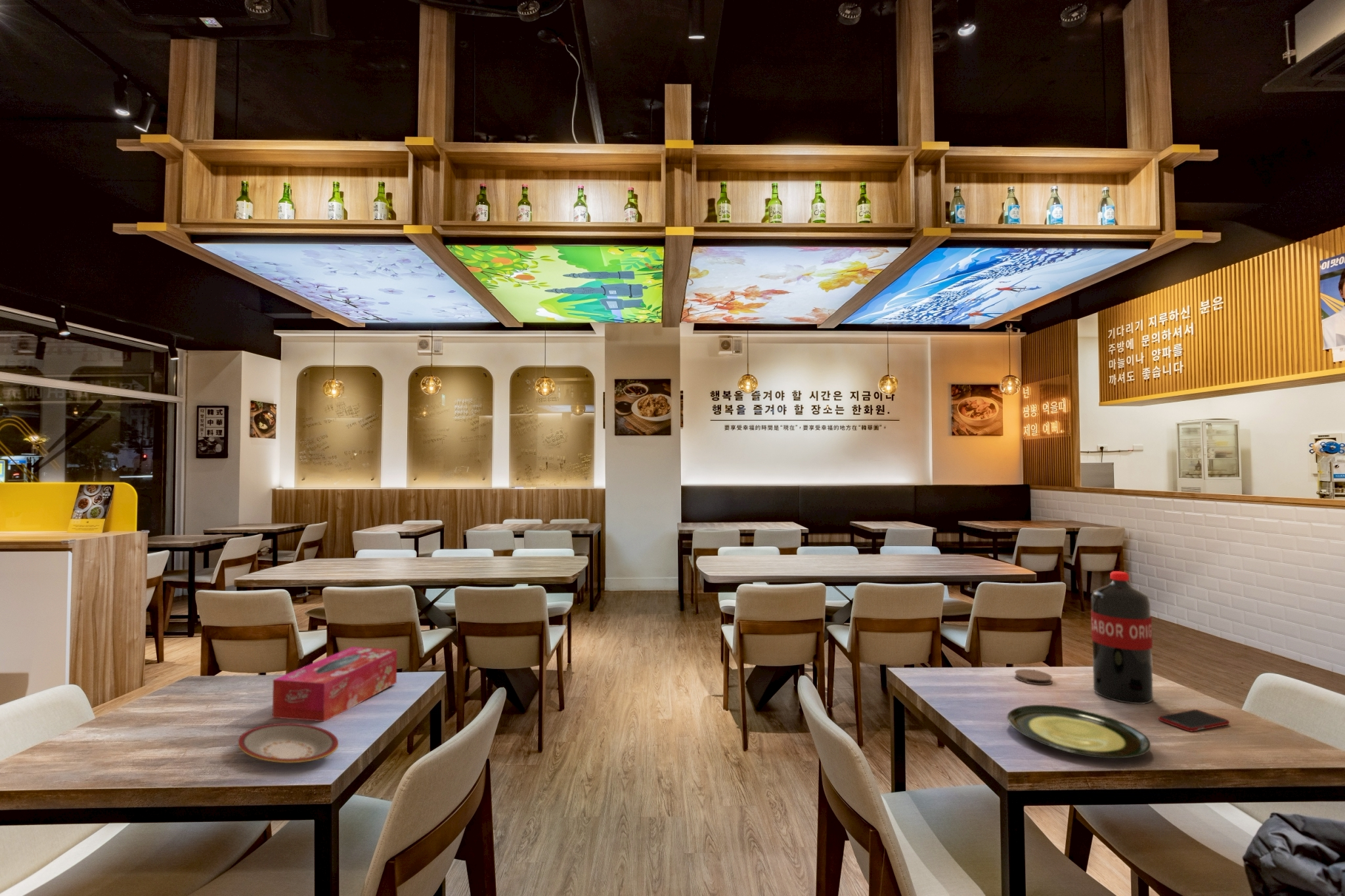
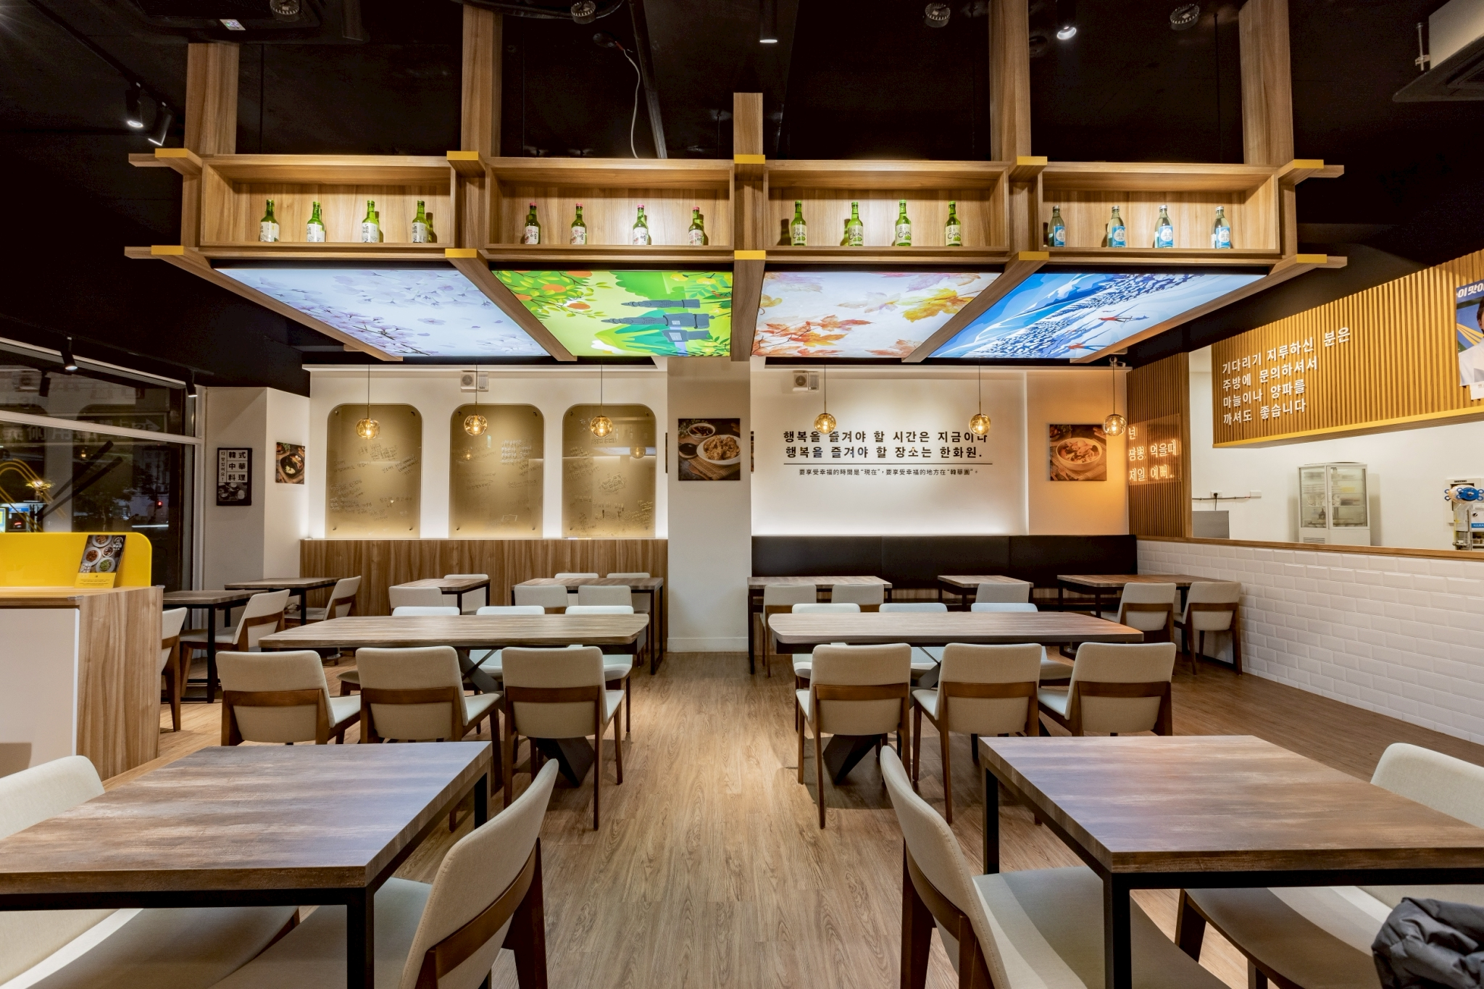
- plate (288, 746)
- pop (1120, 633)
- tissue box (339, 681)
- cell phone (1193, 720)
- coaster (1033, 677)
- plate (1075, 733)
